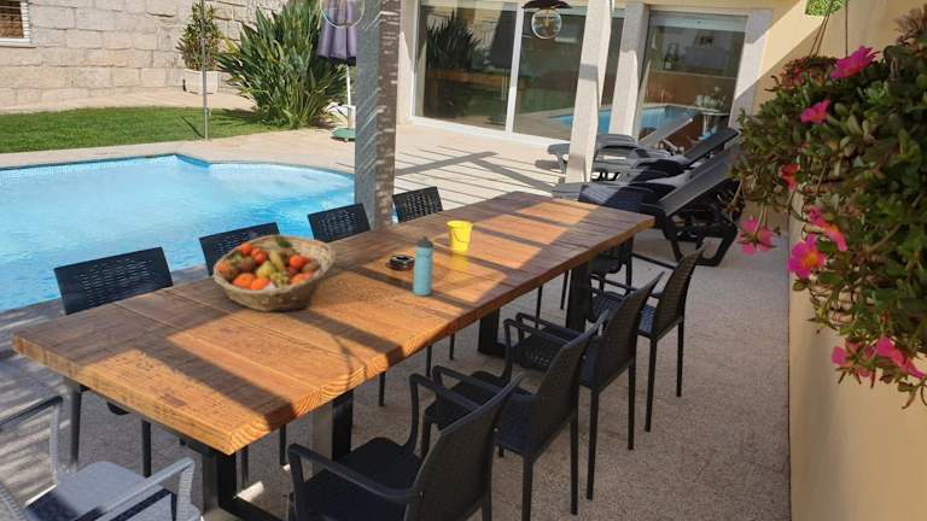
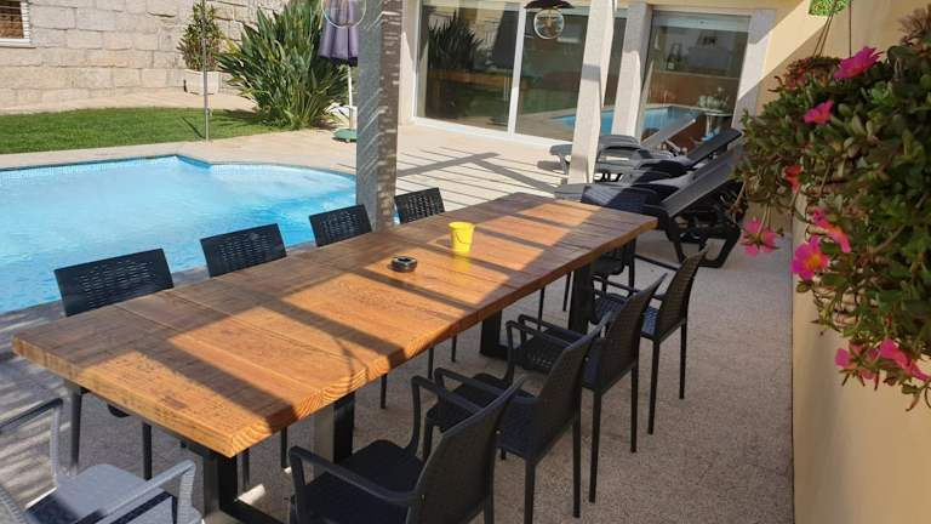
- water bottle (422, 265)
- fruit basket (274, 271)
